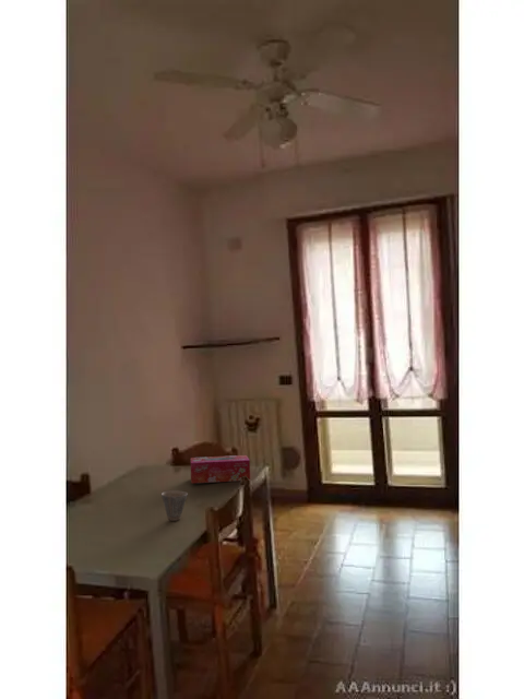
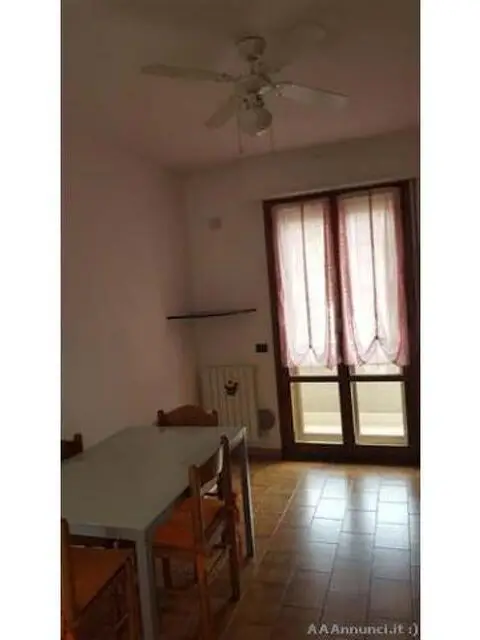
- tissue box (219, 469)
- cup (175, 506)
